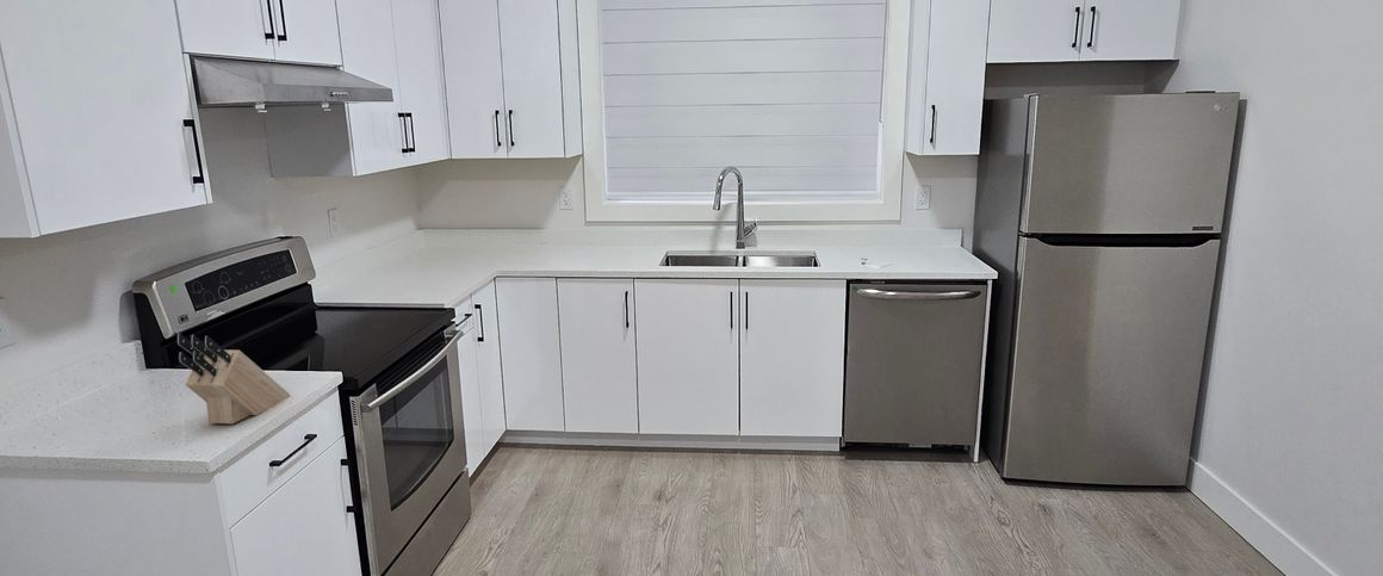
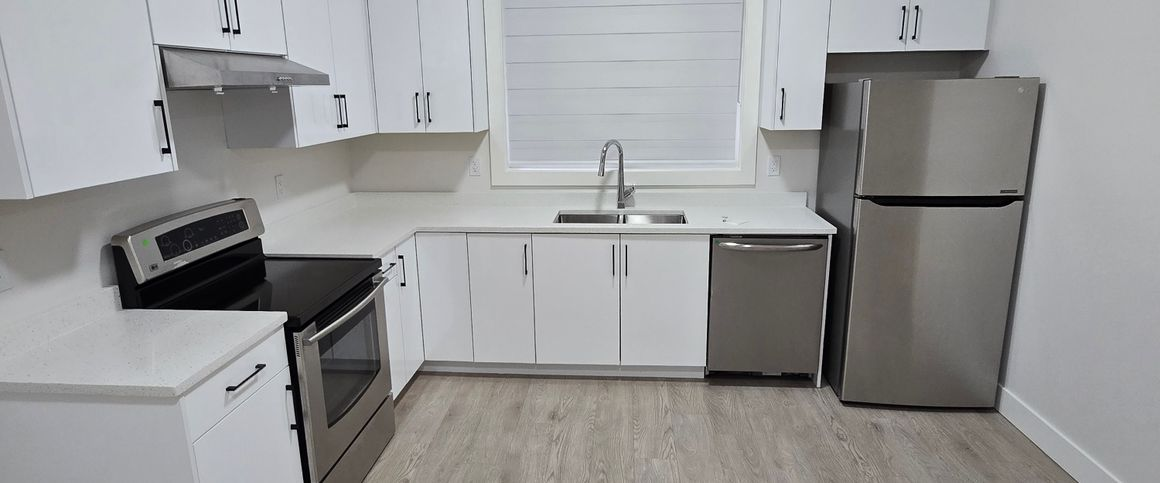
- knife block (232, 370)
